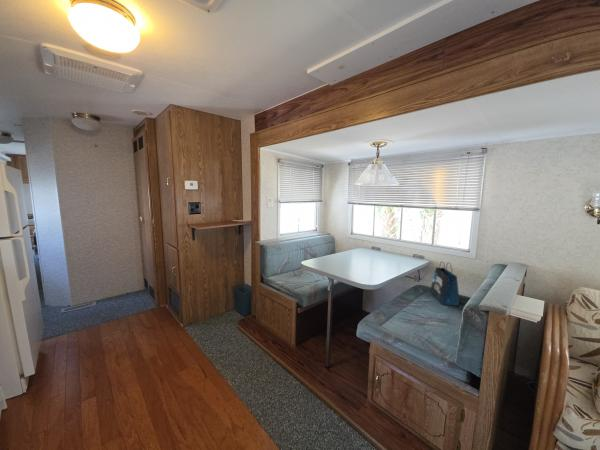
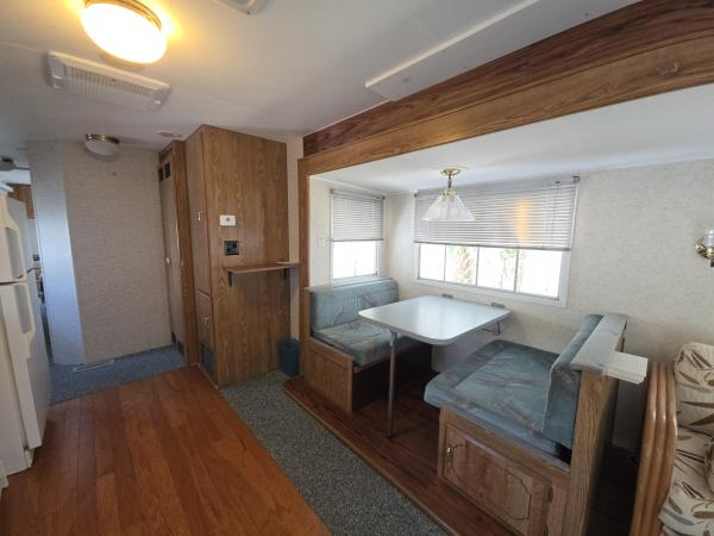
- tote bag (444, 280)
